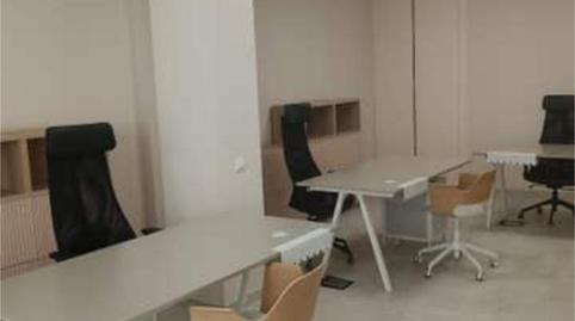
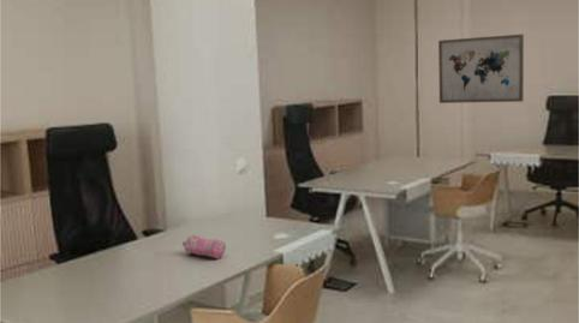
+ pencil case (203, 246)
+ wall art (479, 70)
